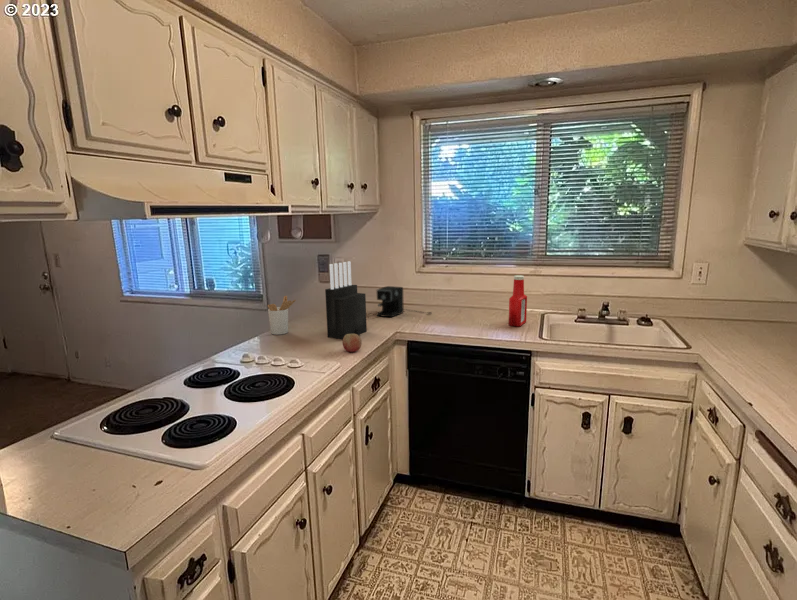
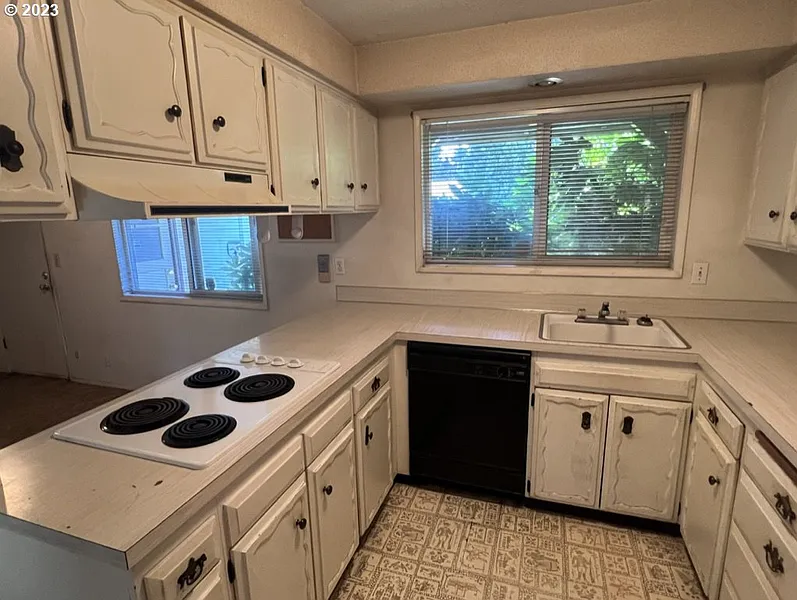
- coffee maker (402, 301)
- knife block (348, 299)
- utensil holder (282, 315)
- soap bottle (518, 299)
- fruit (352, 342)
